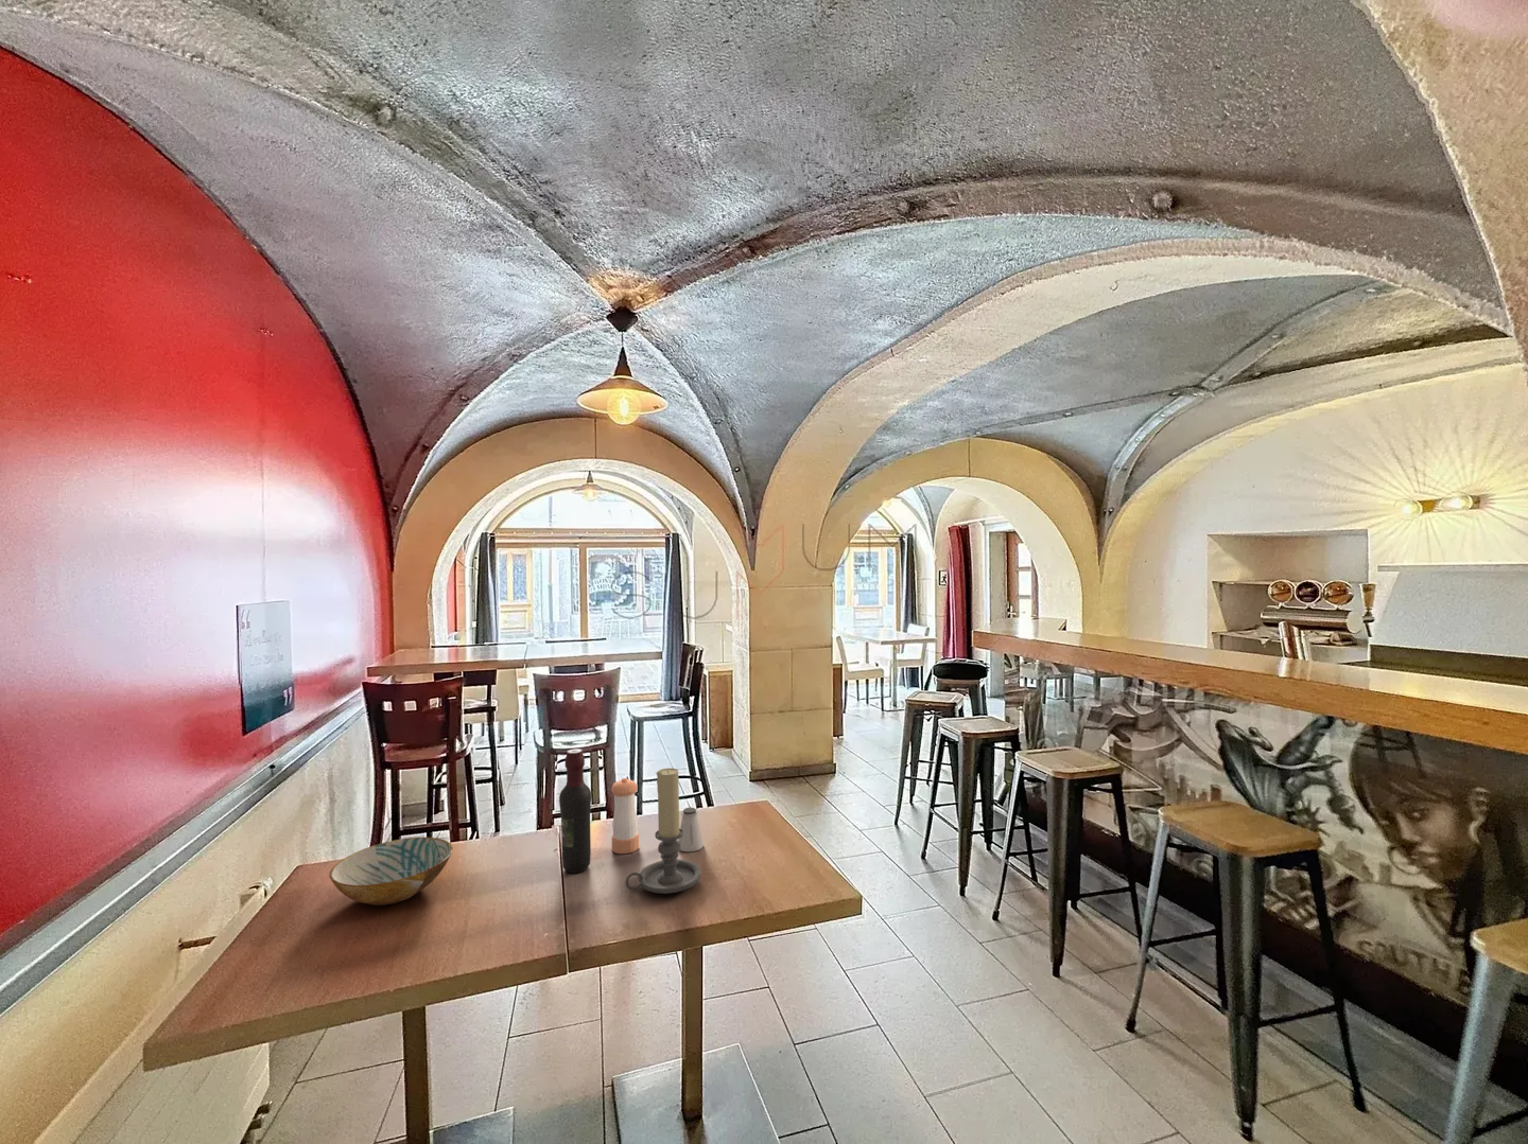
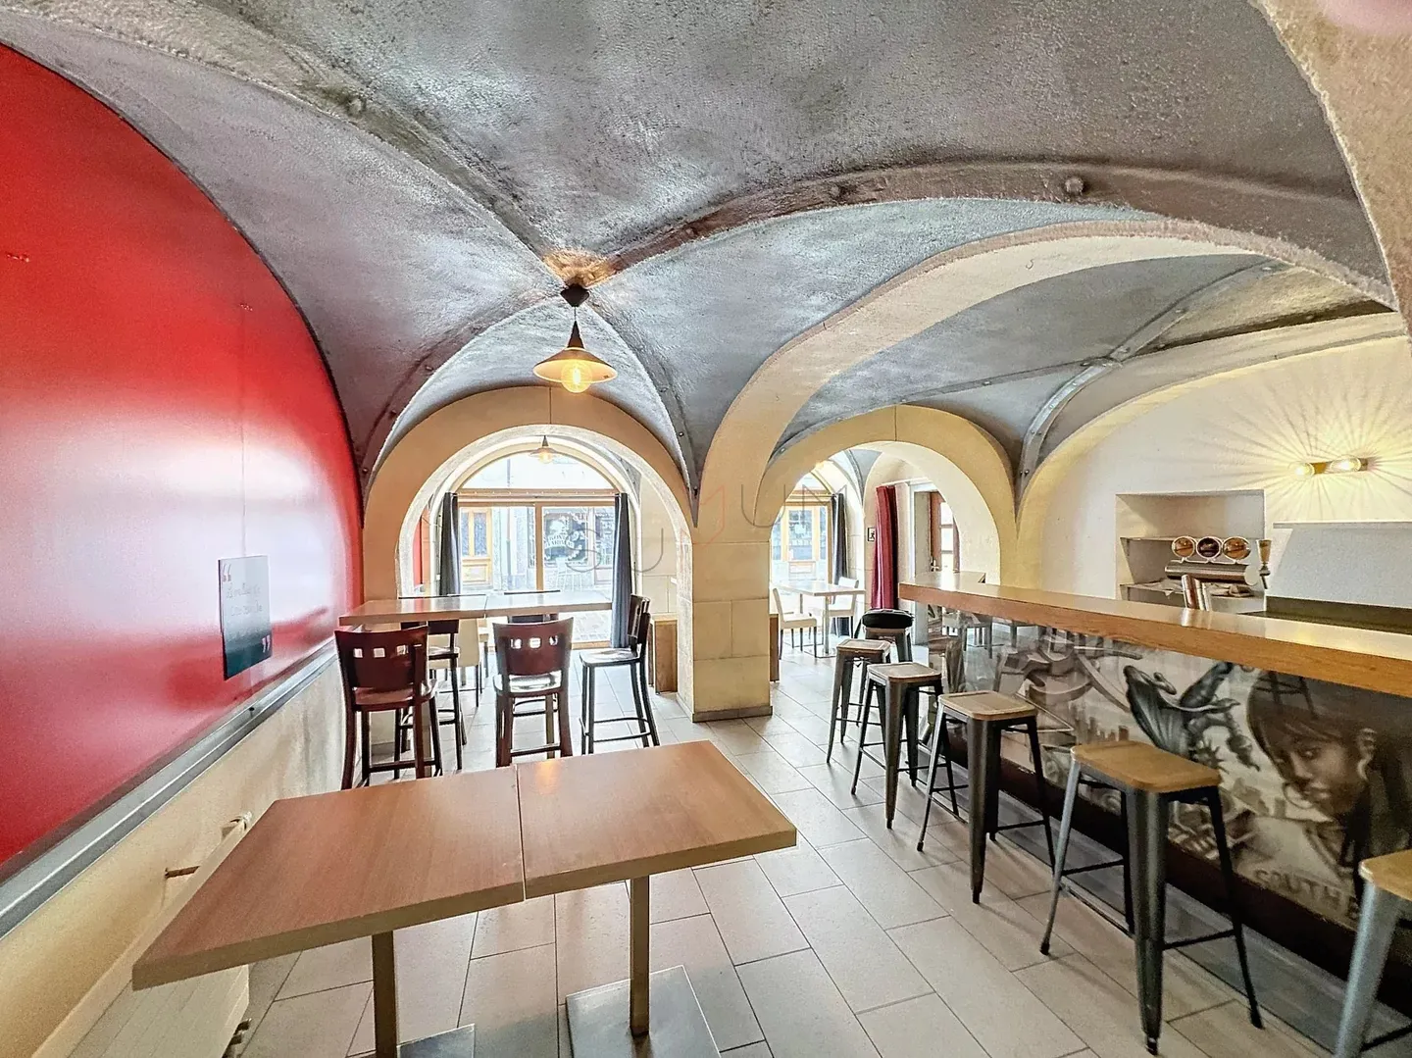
- candle holder (662, 827)
- wine bottle (575, 809)
- bowl (393, 876)
- pepper shaker (624, 812)
- saltshaker (690, 827)
